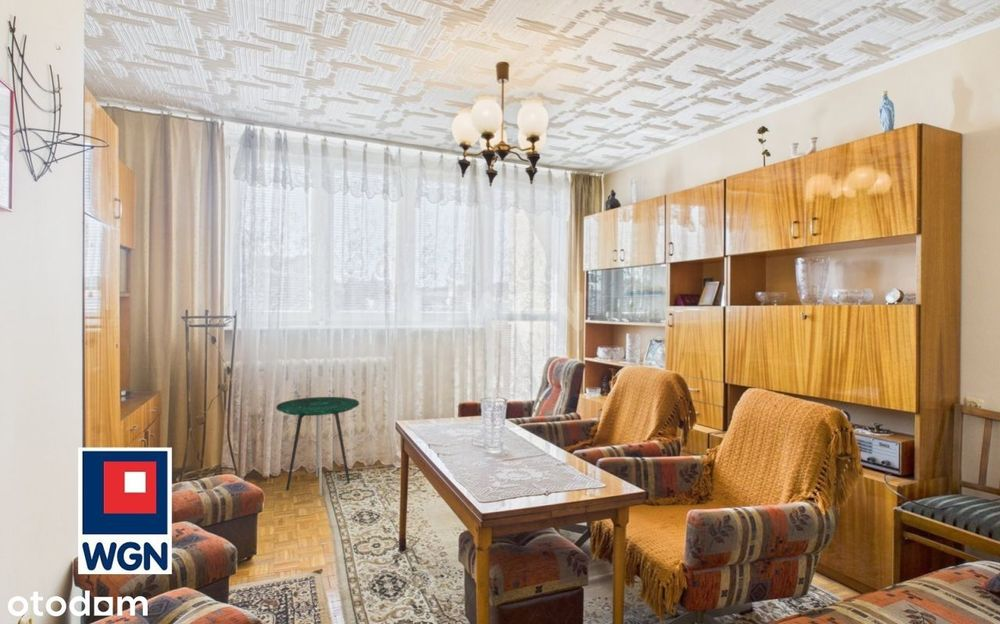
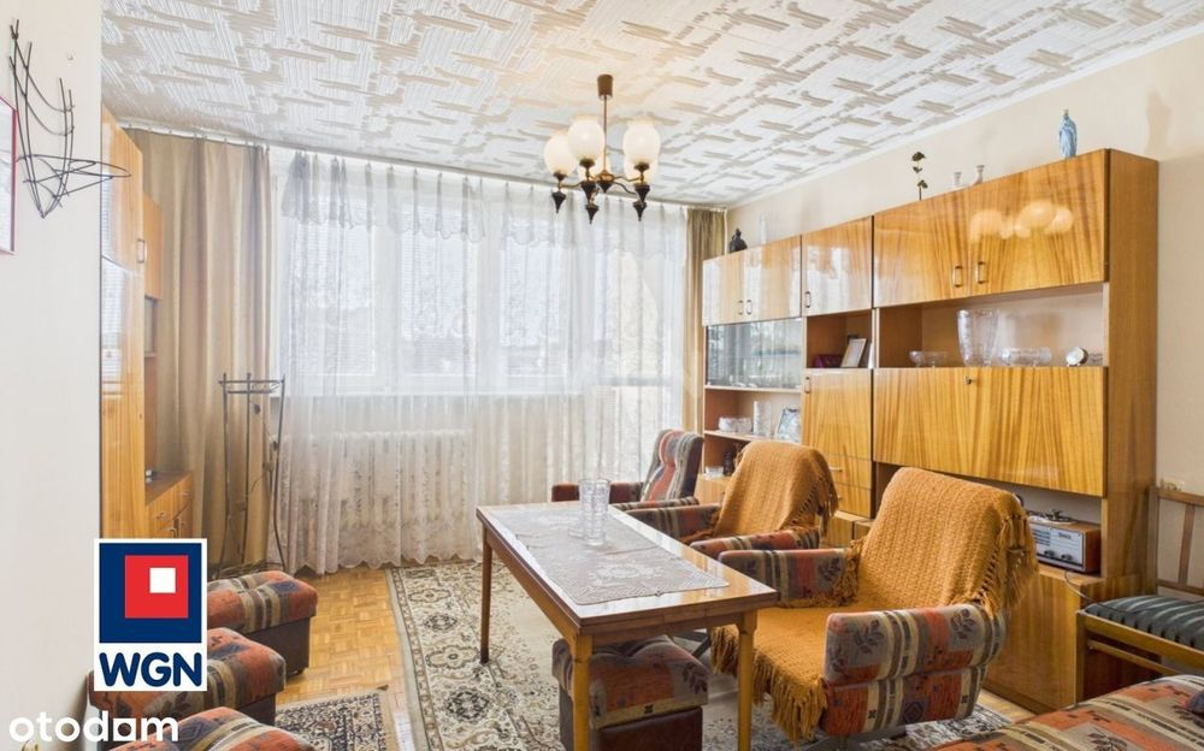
- side table (319, 444)
